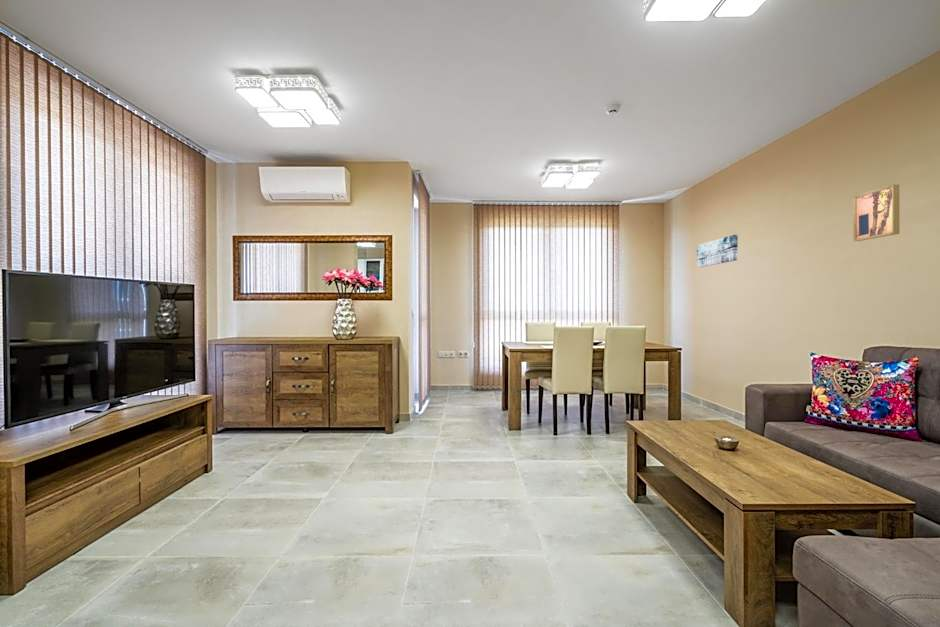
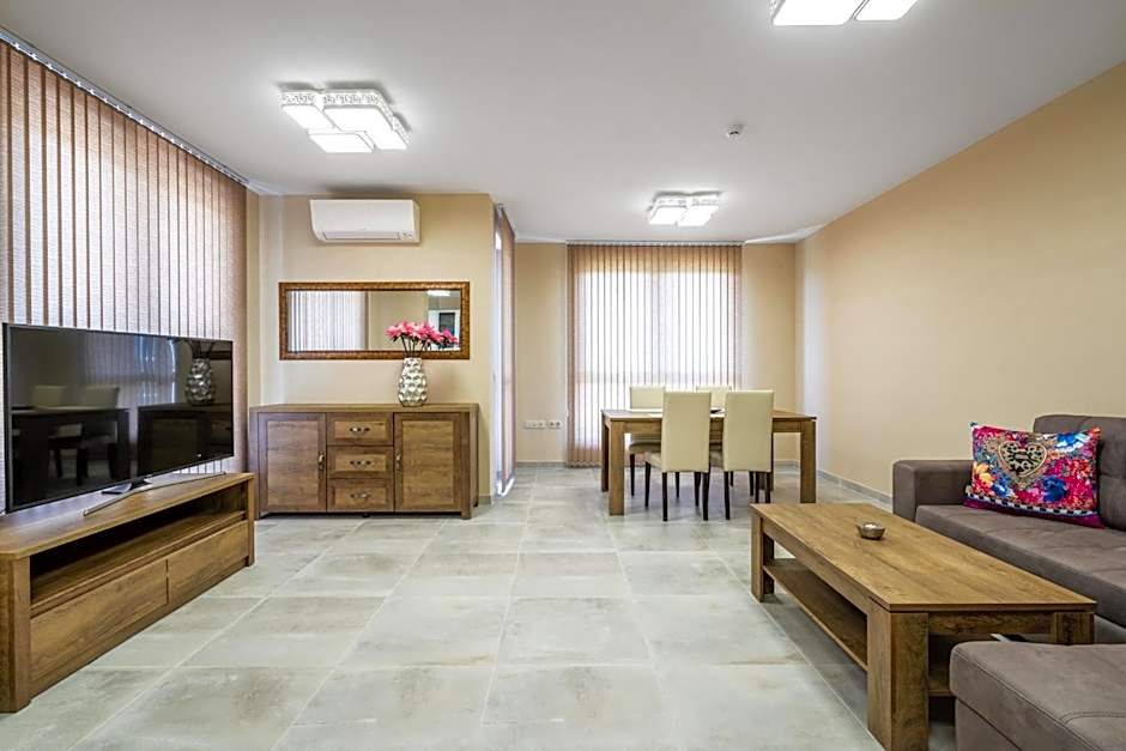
- wall art (875, 214)
- wall art (715, 252)
